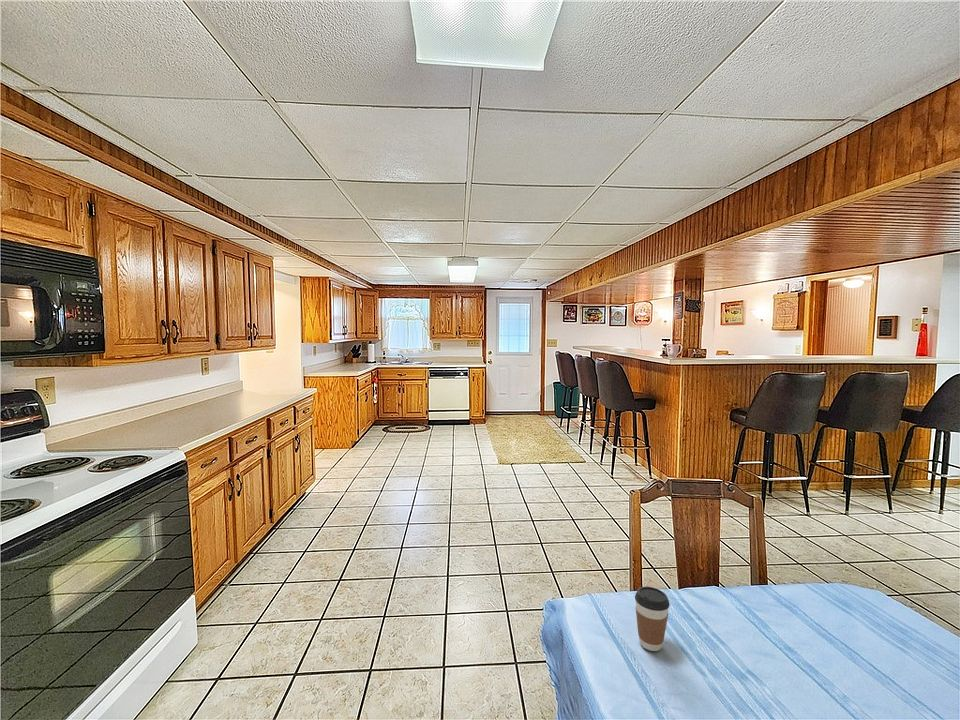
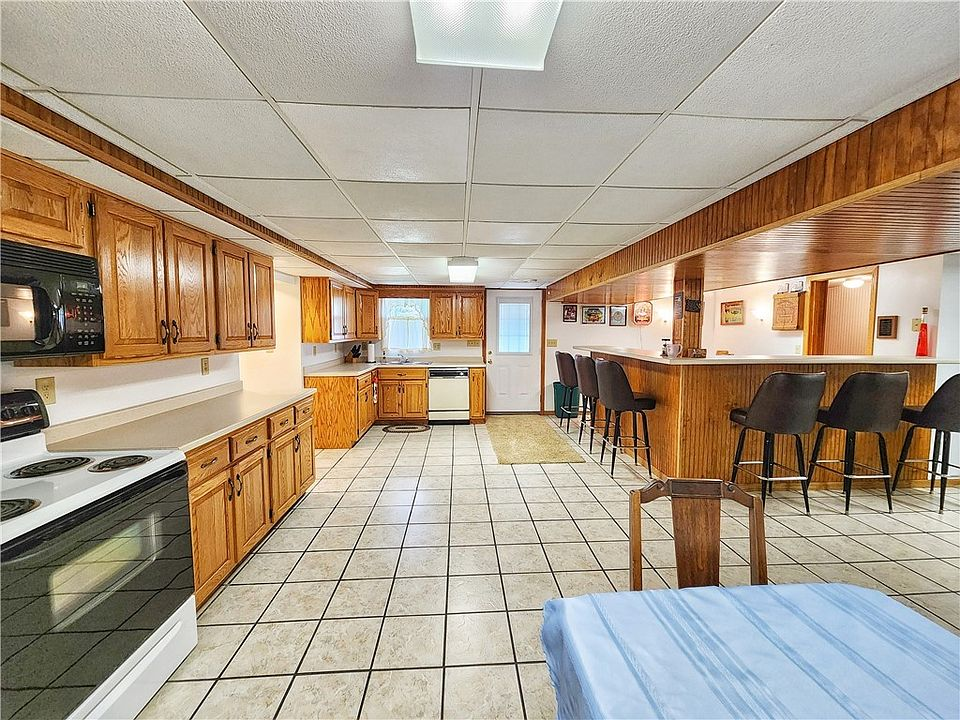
- coffee cup (651, 618)
